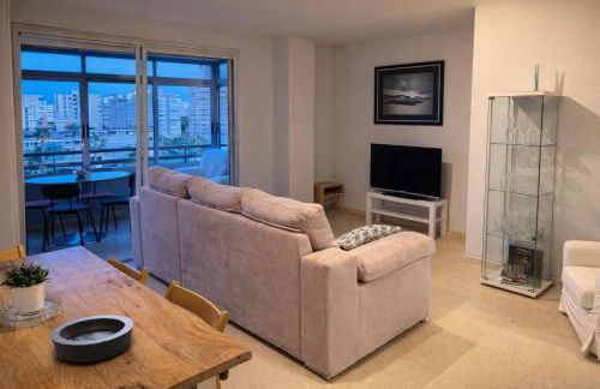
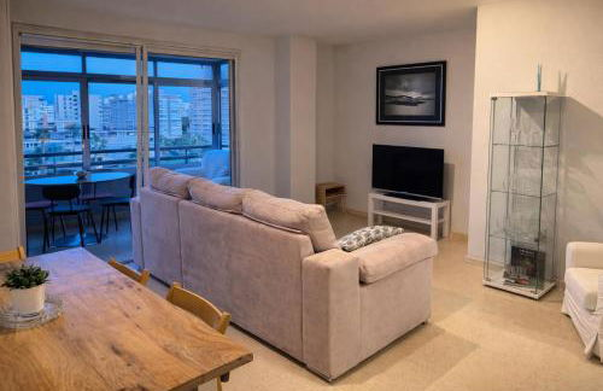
- bowl (94, 337)
